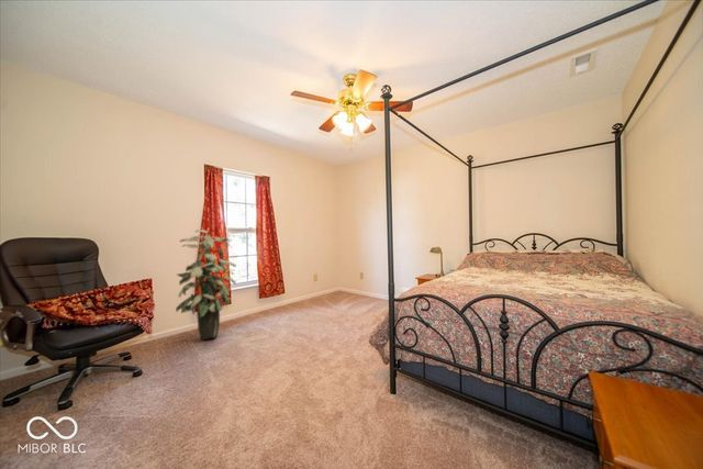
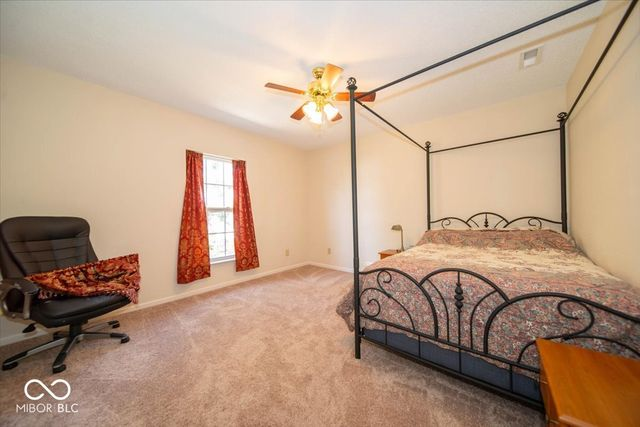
- indoor plant (204, 282)
